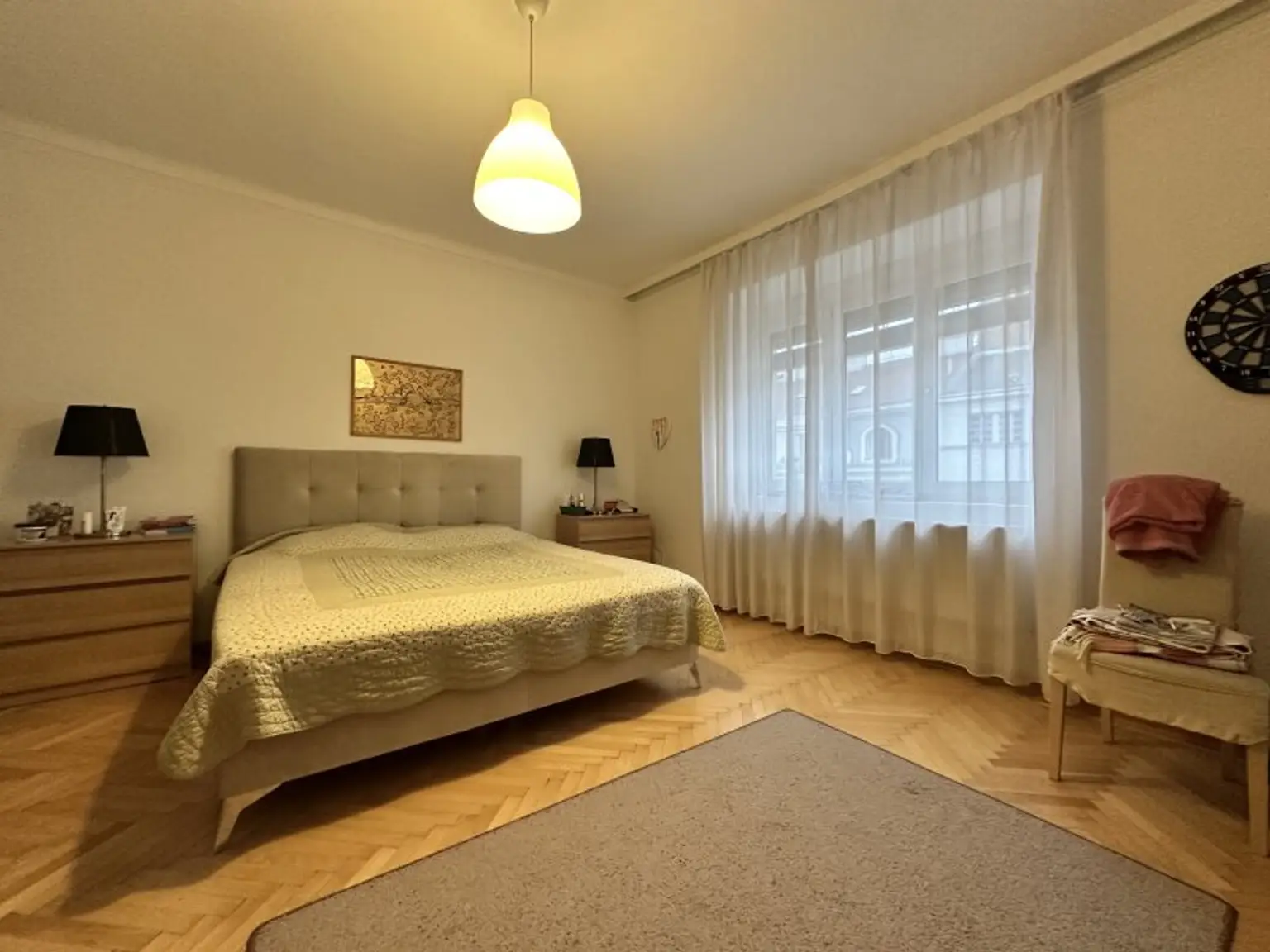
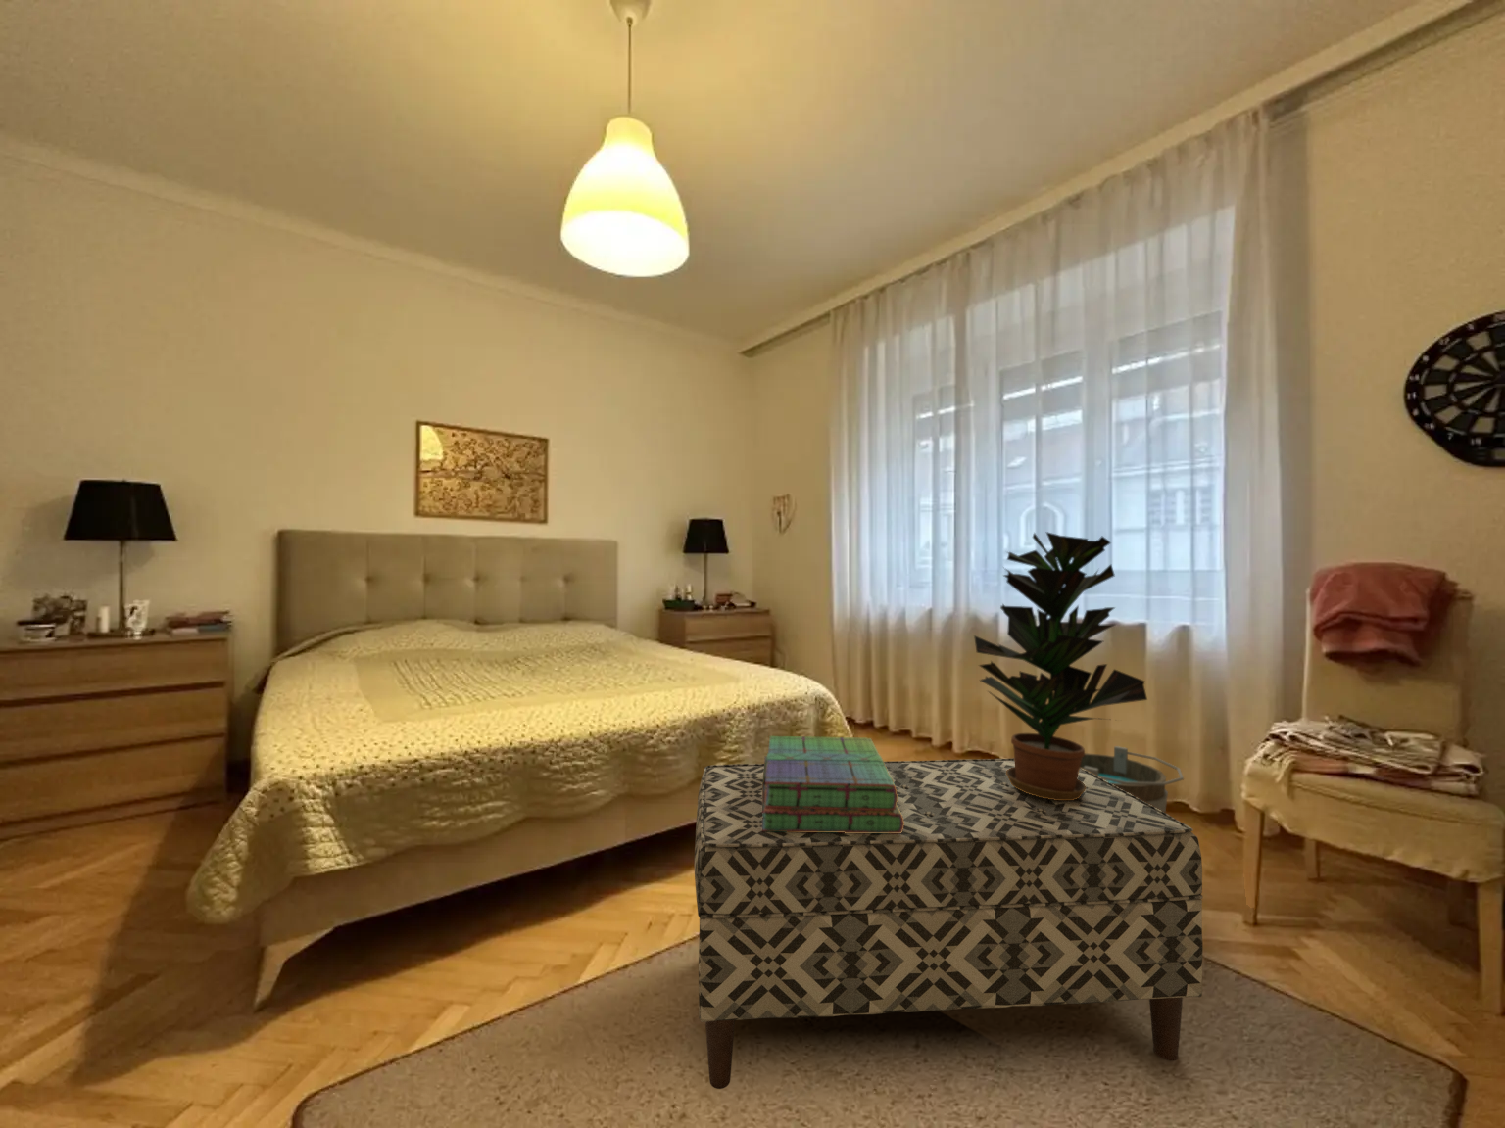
+ bucket (1132, 794)
+ bench (916, 896)
+ potted plant (1038, 662)
+ stack of books (825, 776)
